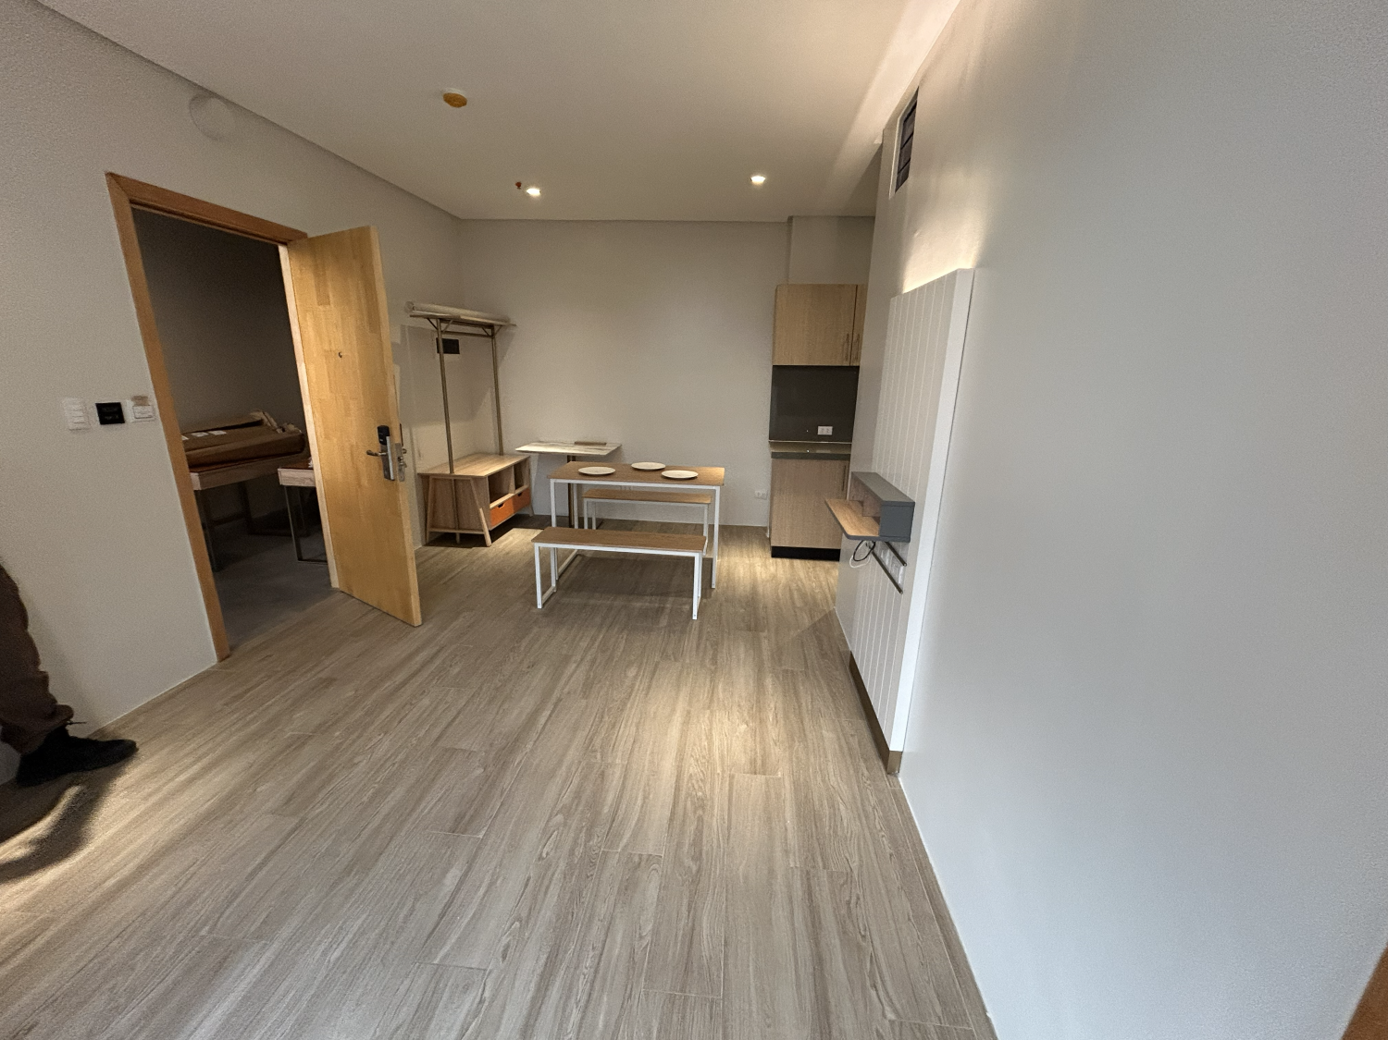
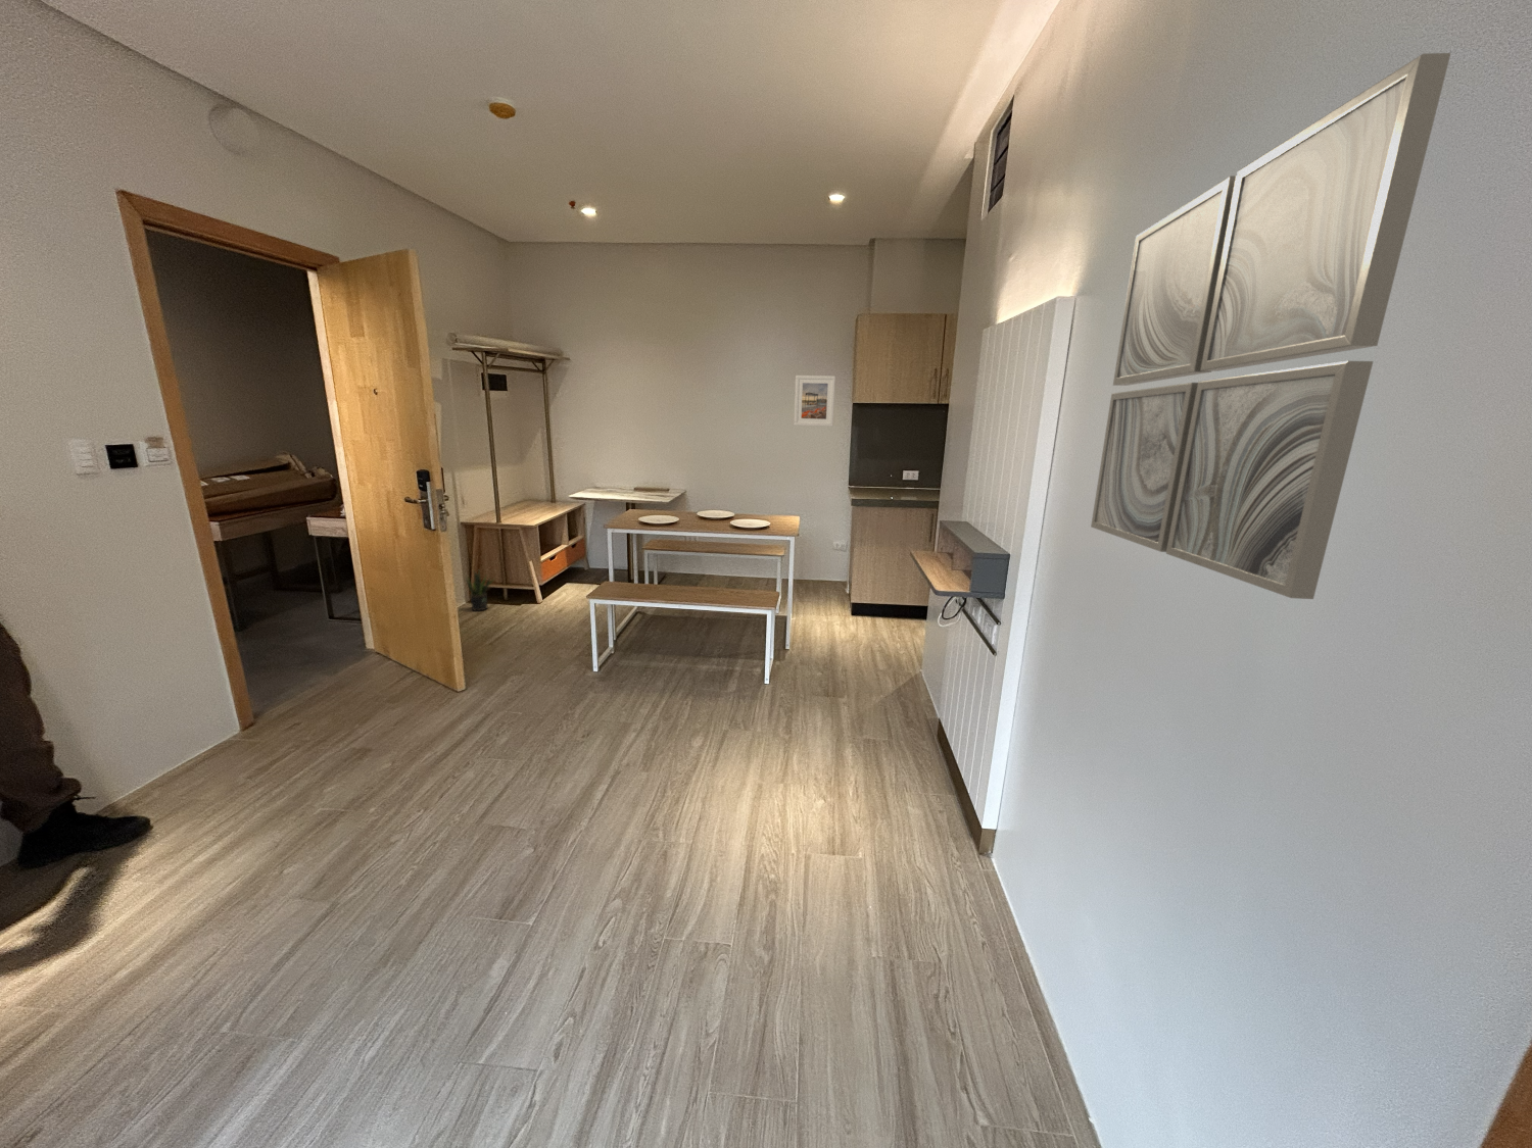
+ wall art (1204, 373)
+ potted plant (480, 590)
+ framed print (814, 402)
